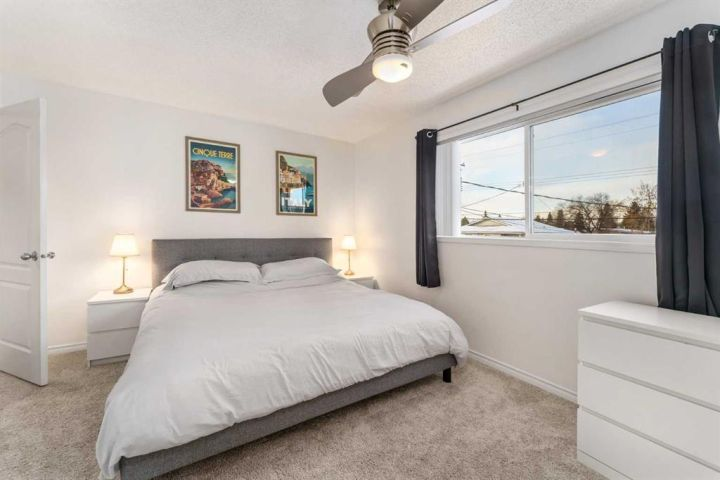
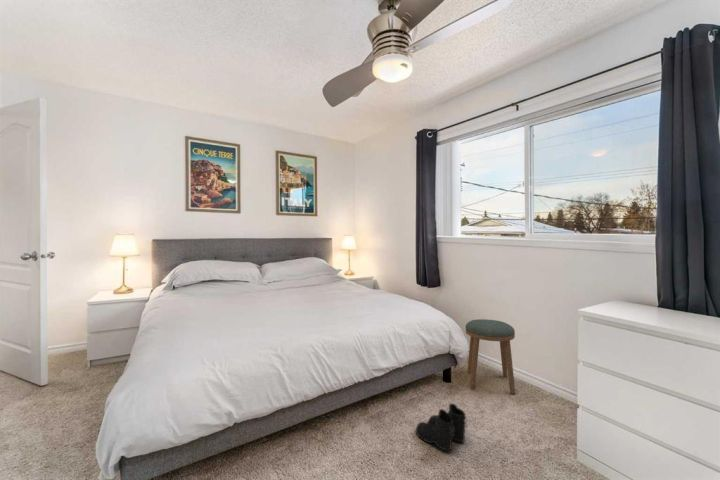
+ stool (500, 349)
+ boots (440, 420)
